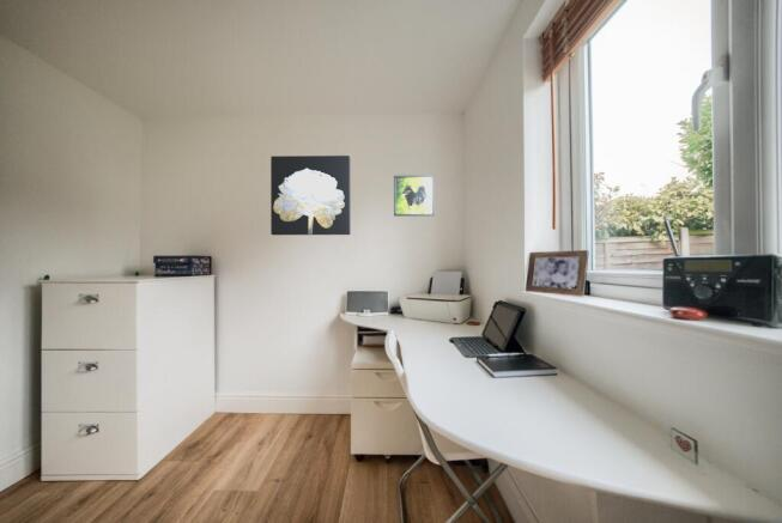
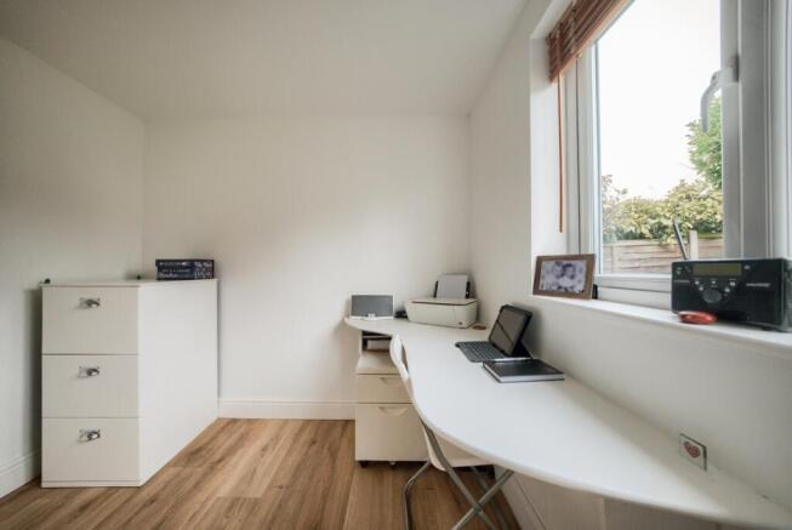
- wall art (310, 195)
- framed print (413, 195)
